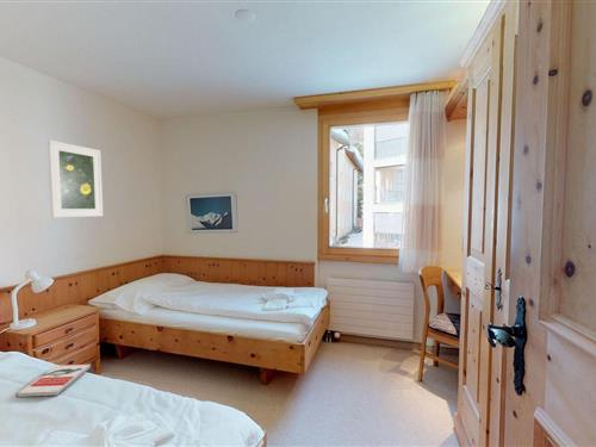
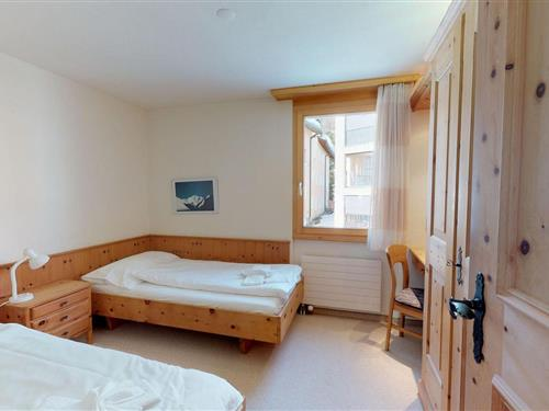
- book (56, 379)
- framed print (77, 181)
